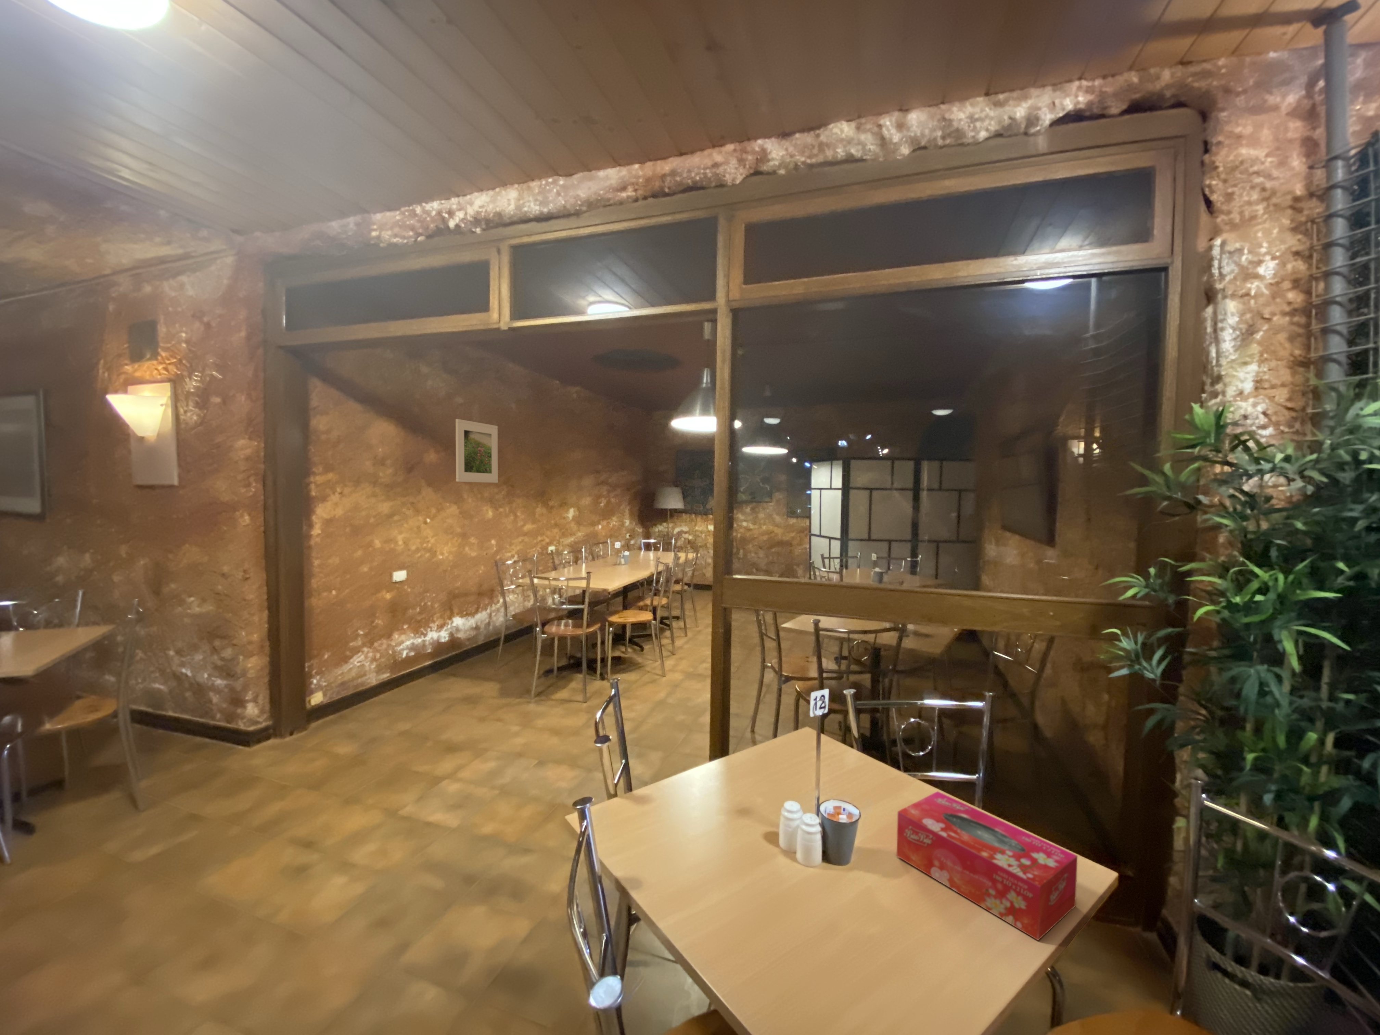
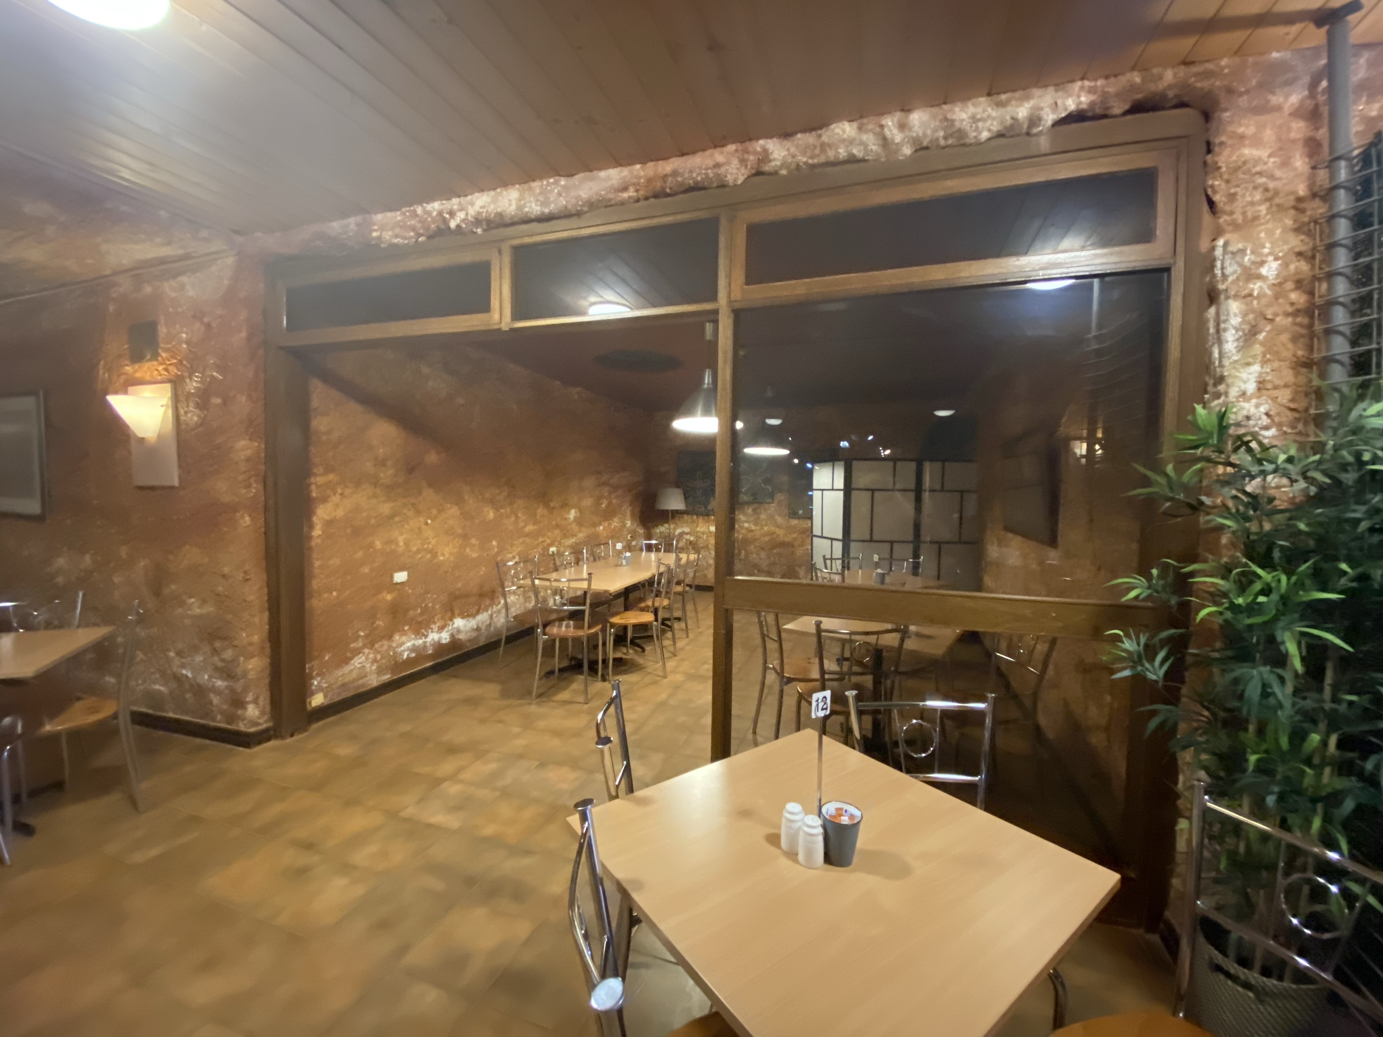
- tissue box (981, 856)
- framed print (478, 452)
